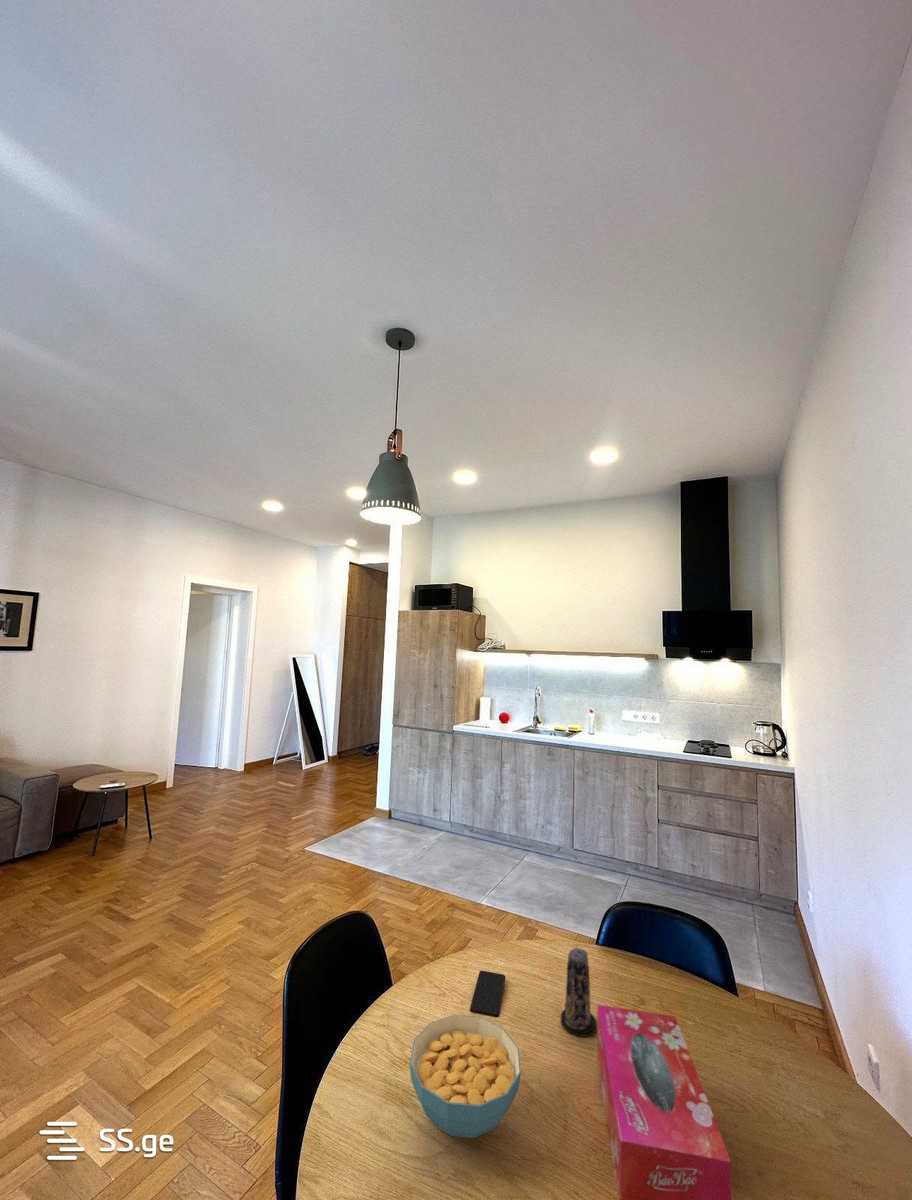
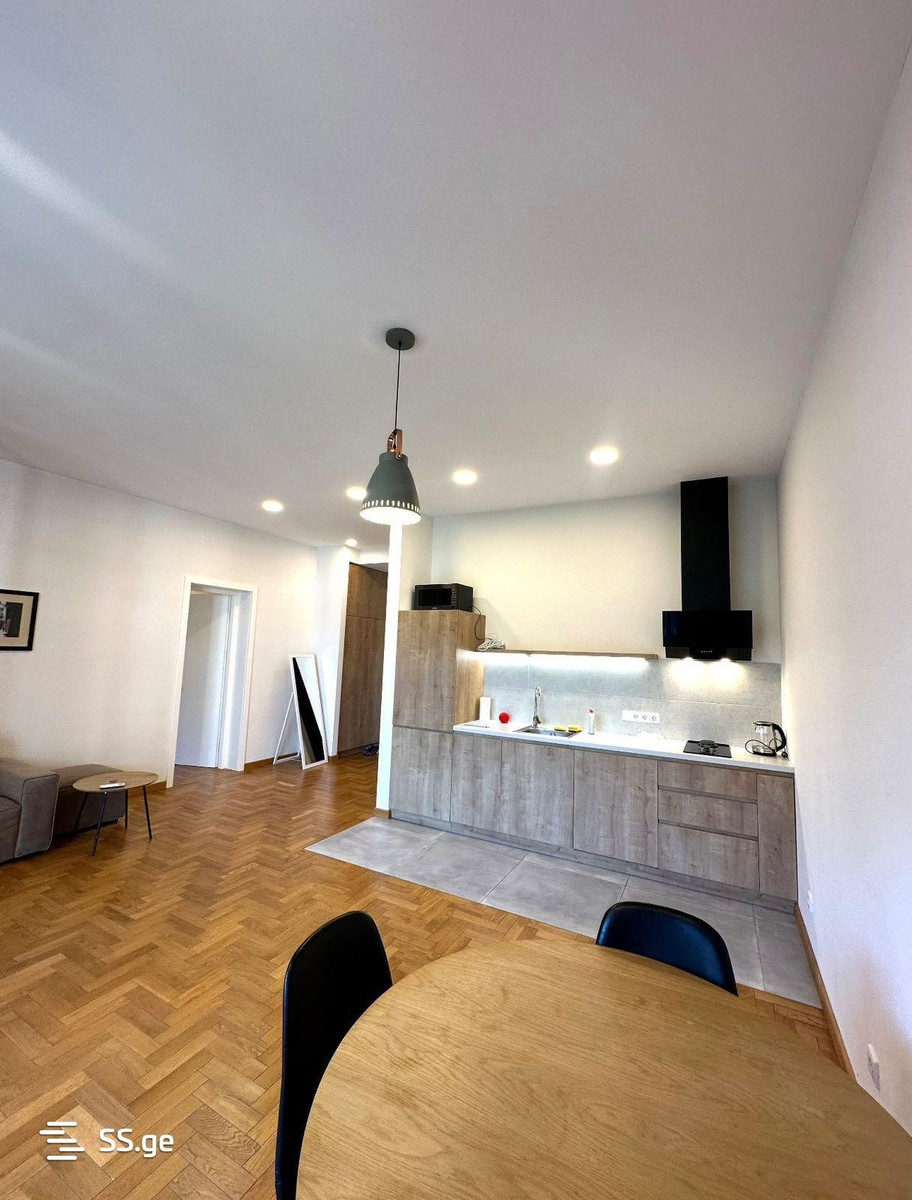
- candle (578, 989)
- cereal bowl (464, 1085)
- smartphone (488, 992)
- tissue box (652, 1100)
